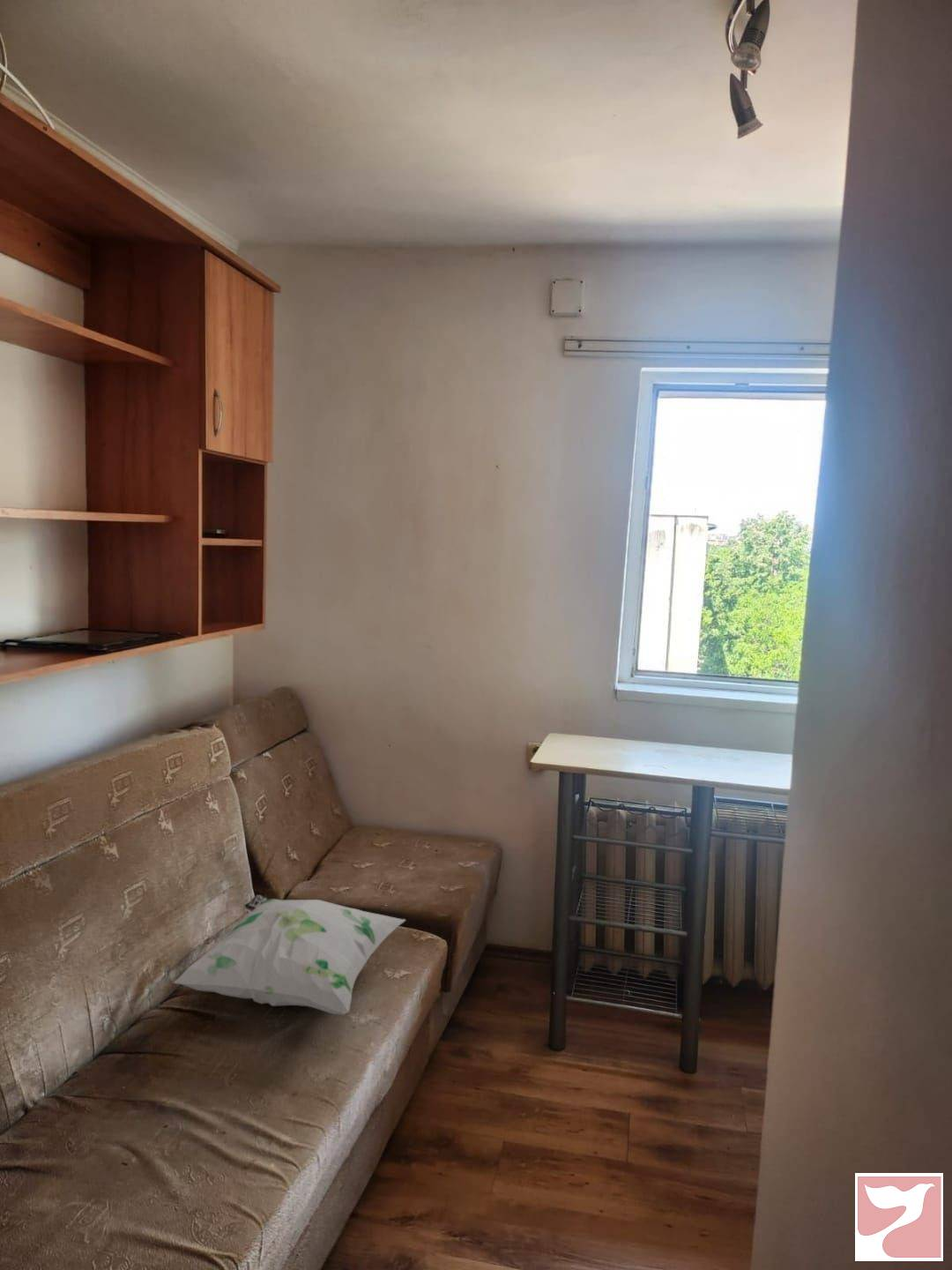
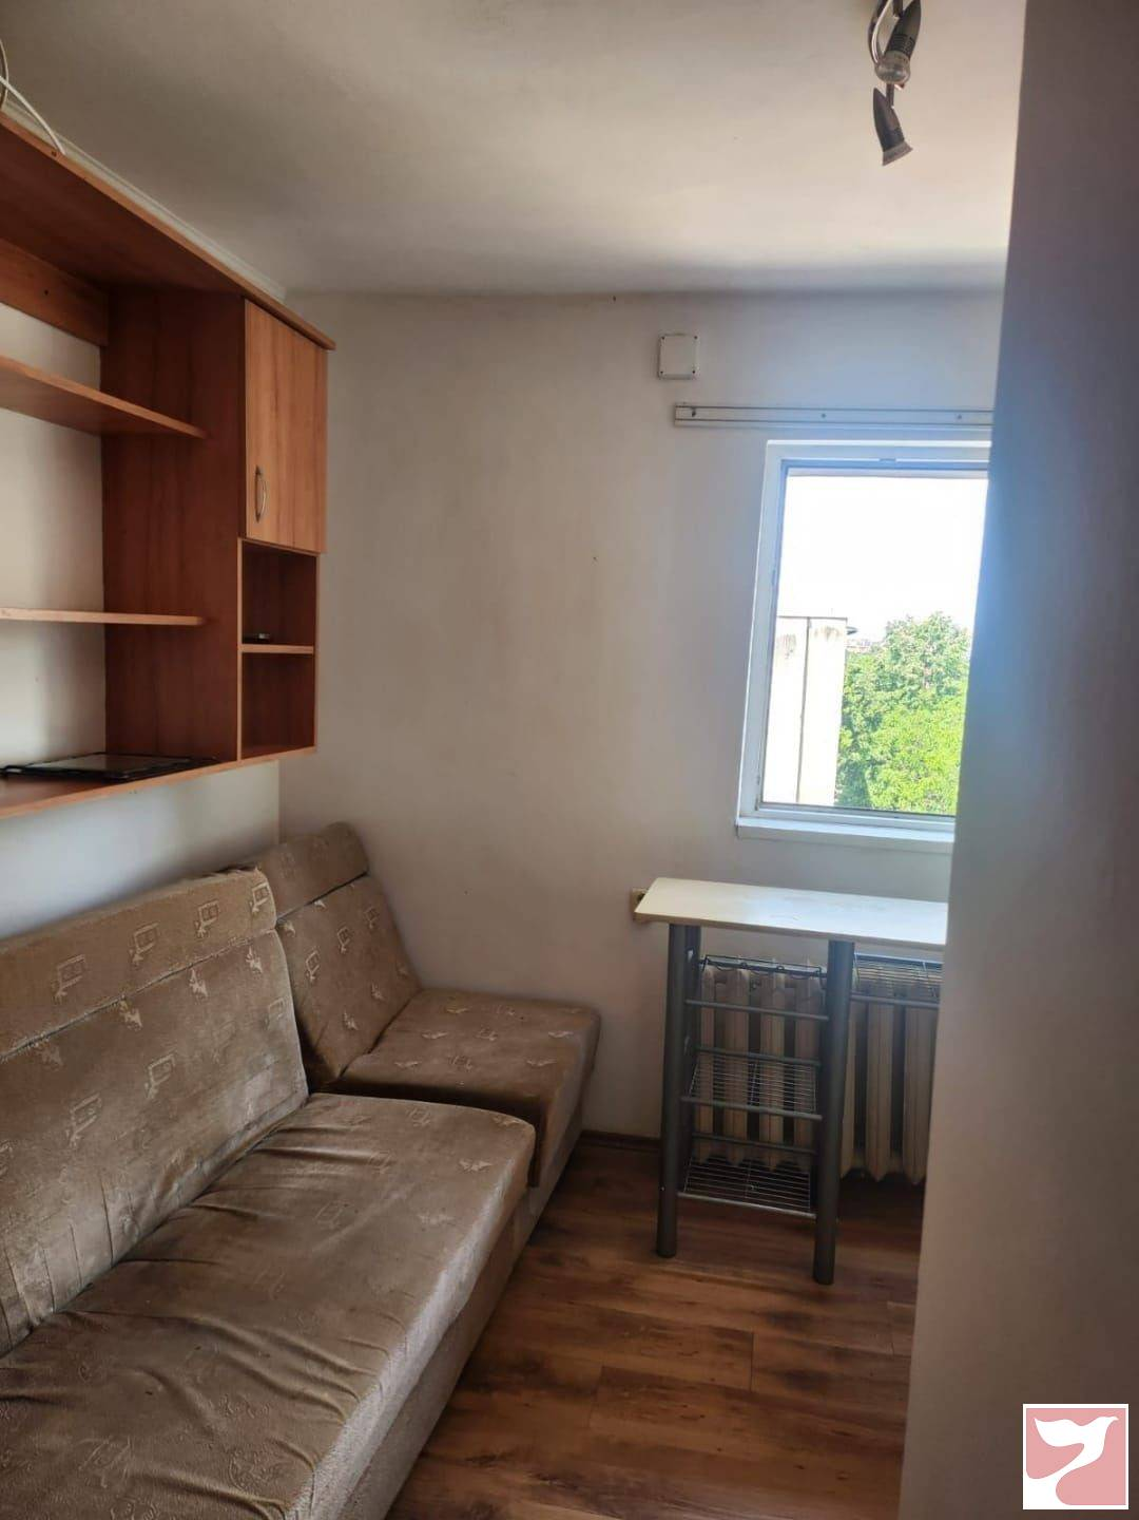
- decorative pillow (294, 946)
